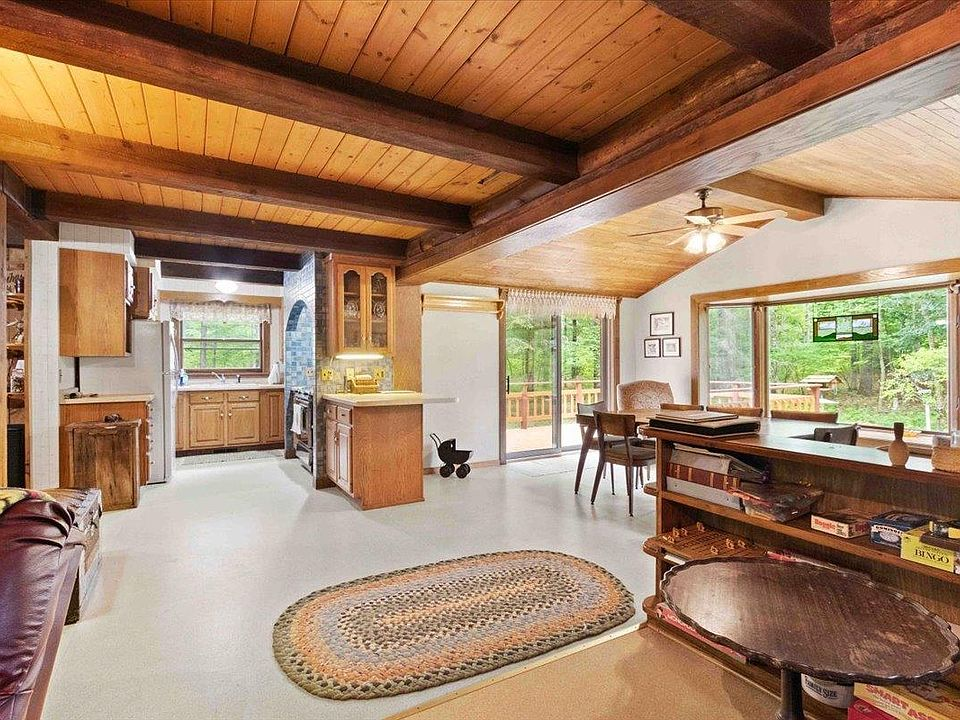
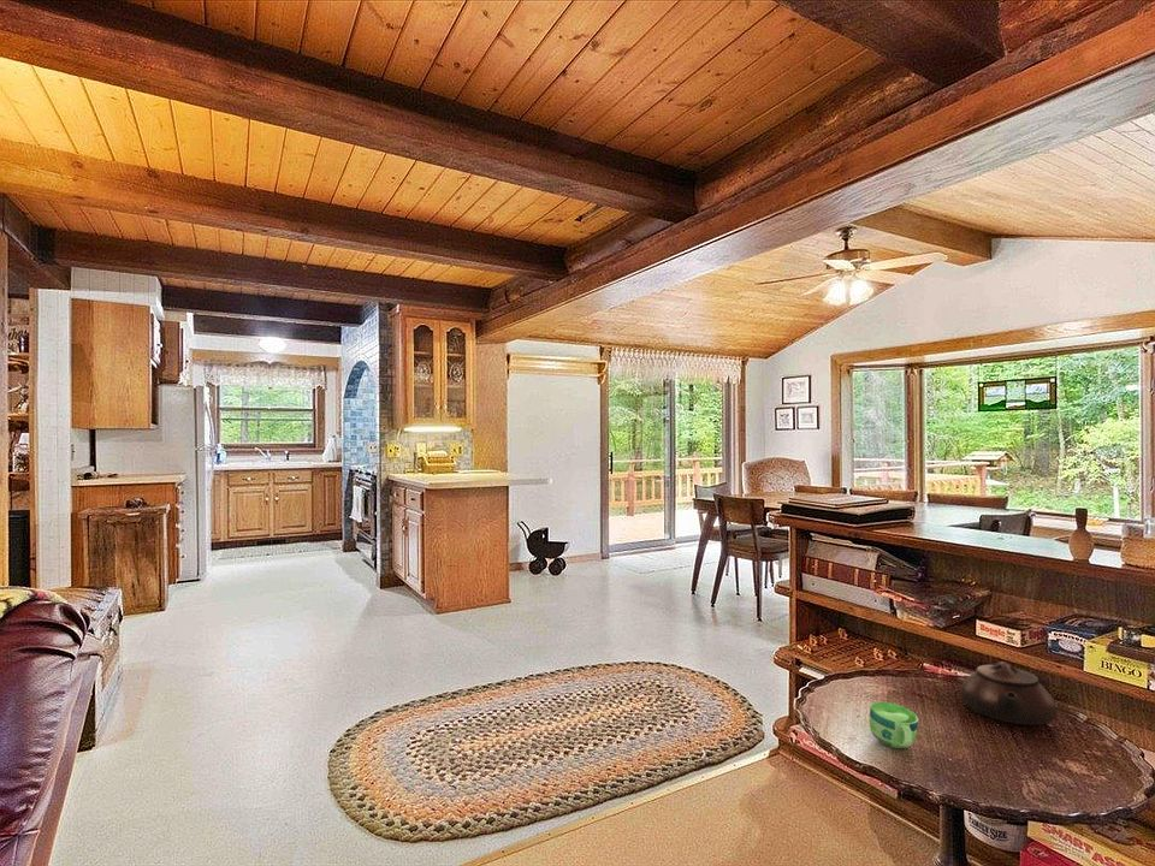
+ teapot (1008, 688)
+ cup (898, 729)
